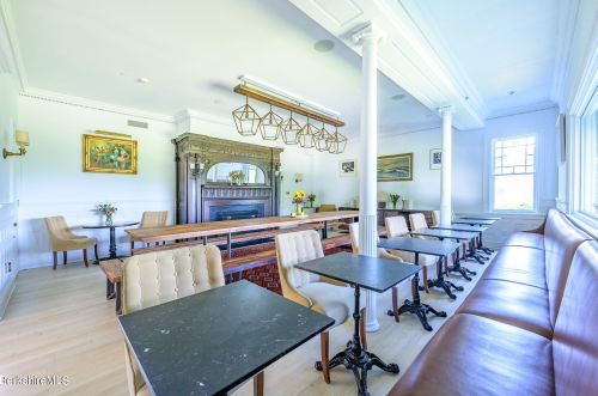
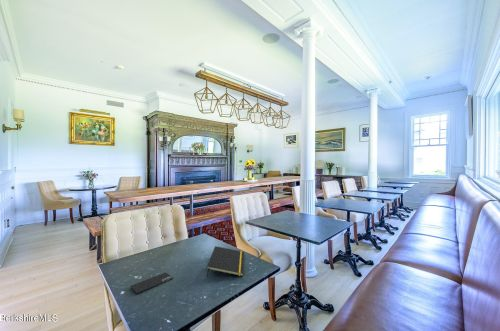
+ notepad (227, 259)
+ smartphone (152, 282)
